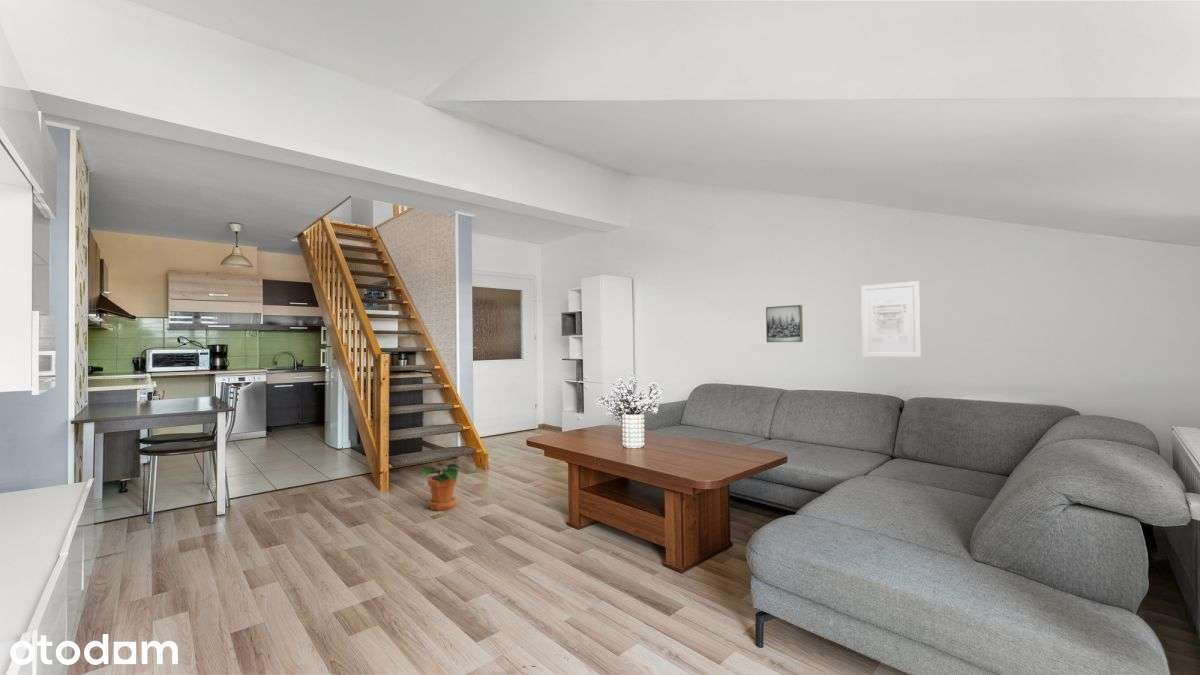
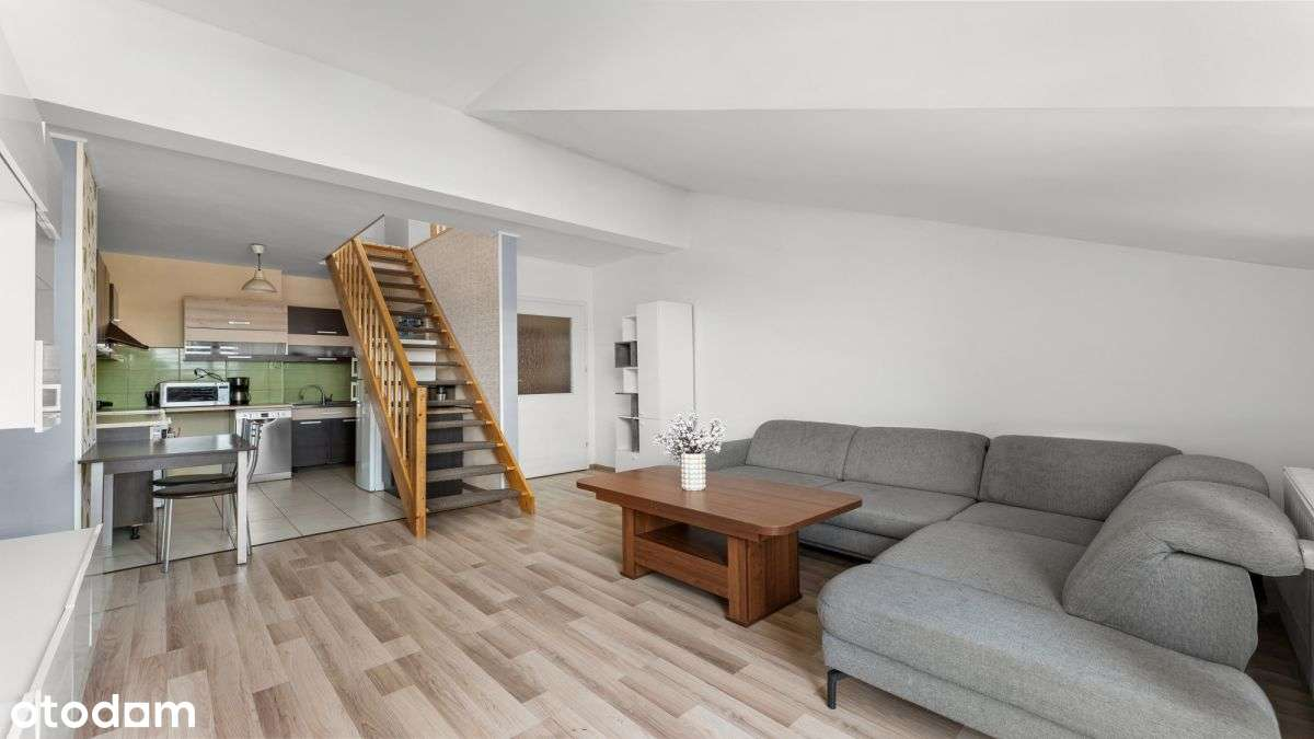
- potted plant (441, 486)
- wall art (784, 324)
- wall art (889, 320)
